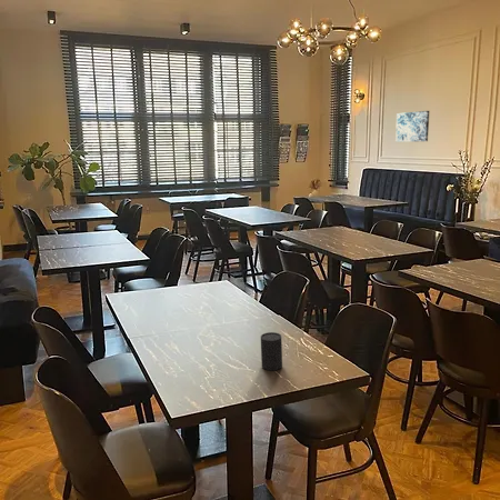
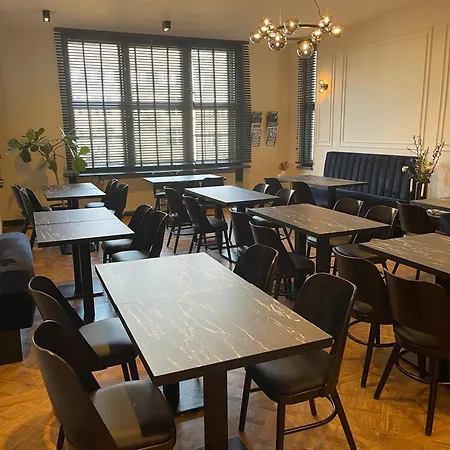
- wall art (411, 127)
- cup (271, 351)
